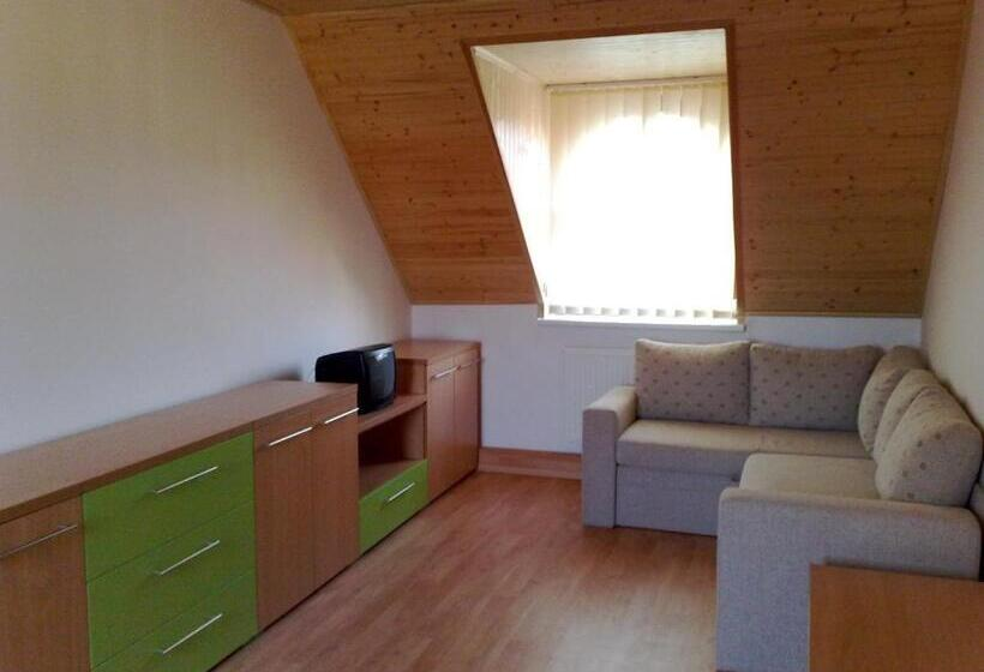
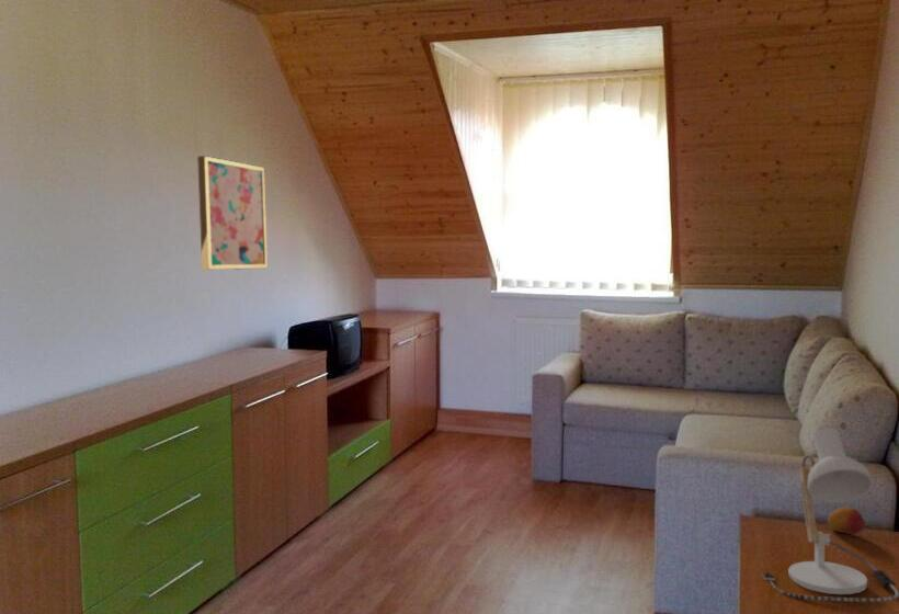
+ wall art (235, 215)
+ fruit (845, 520)
+ desk lamp (826, 501)
